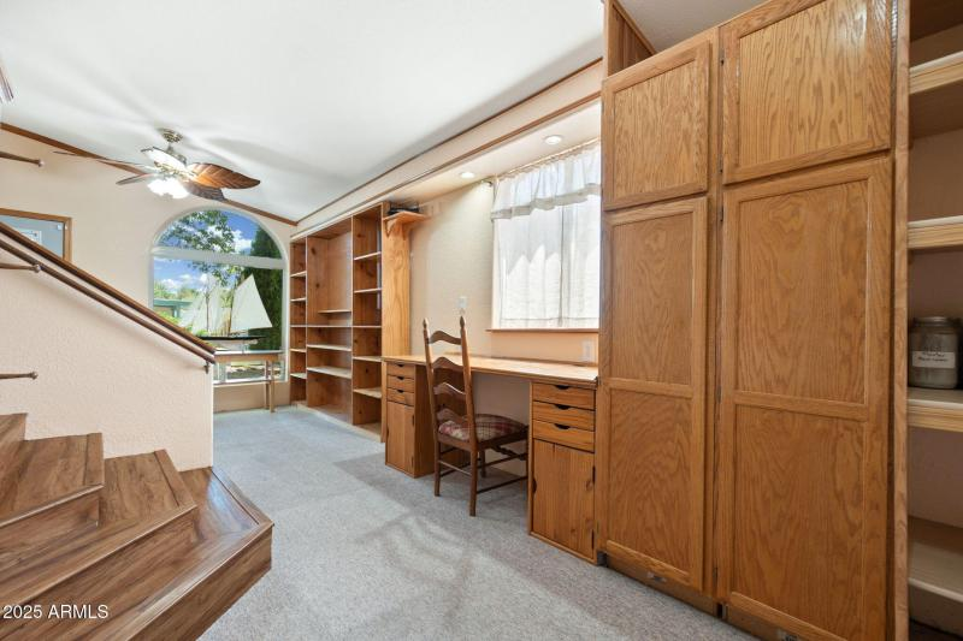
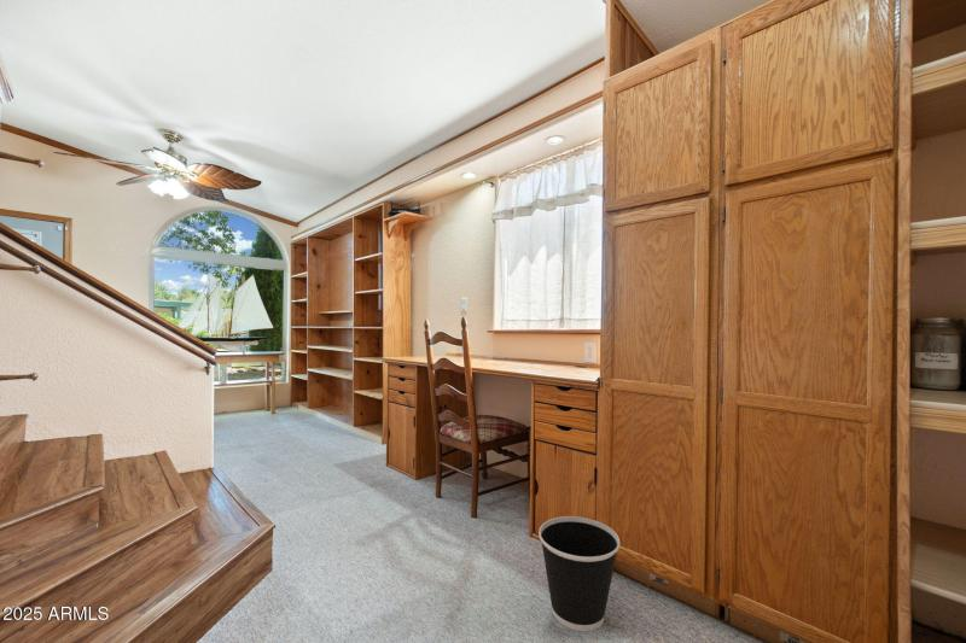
+ wastebasket (577, 573)
